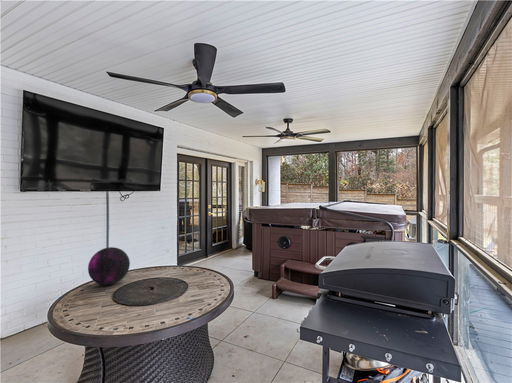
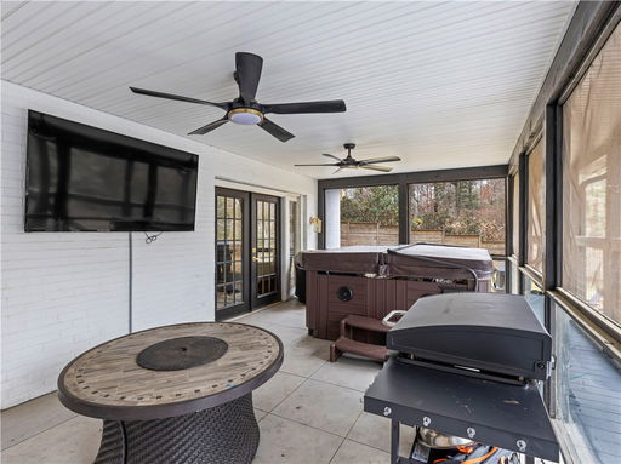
- decorative orb (109, 265)
